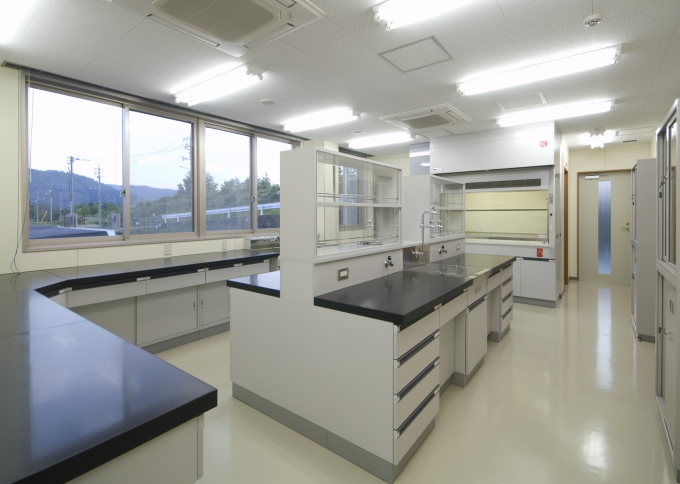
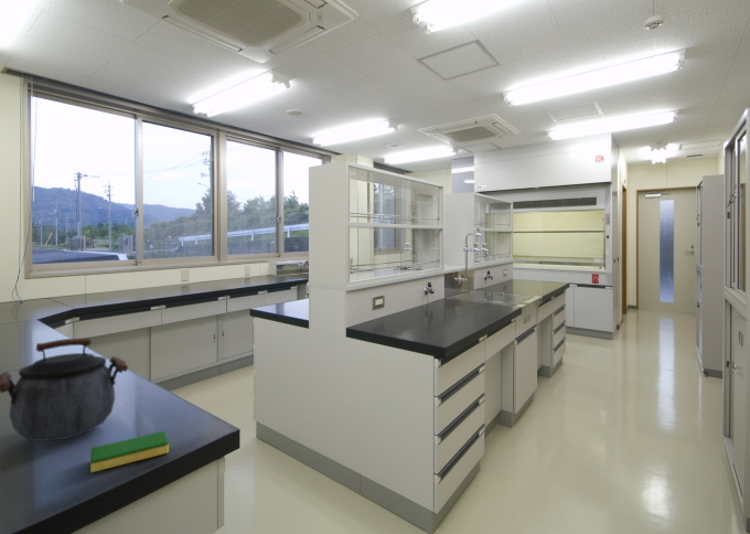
+ dish sponge (130, 450)
+ kettle (65, 386)
